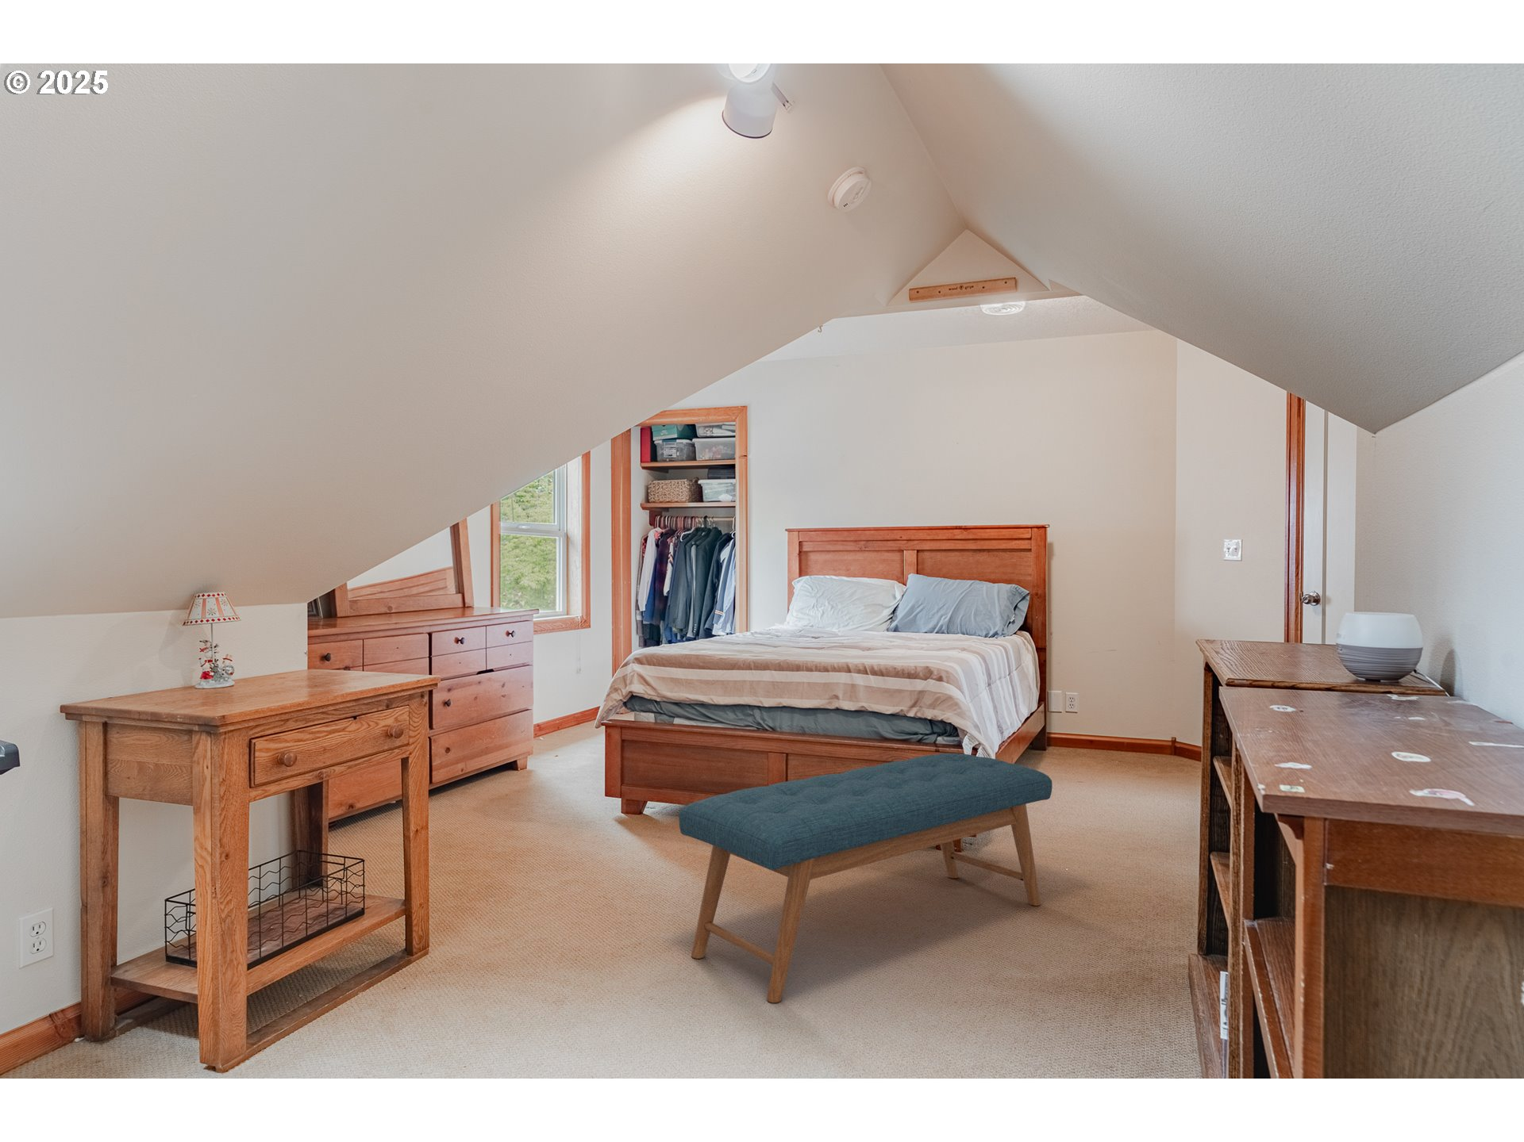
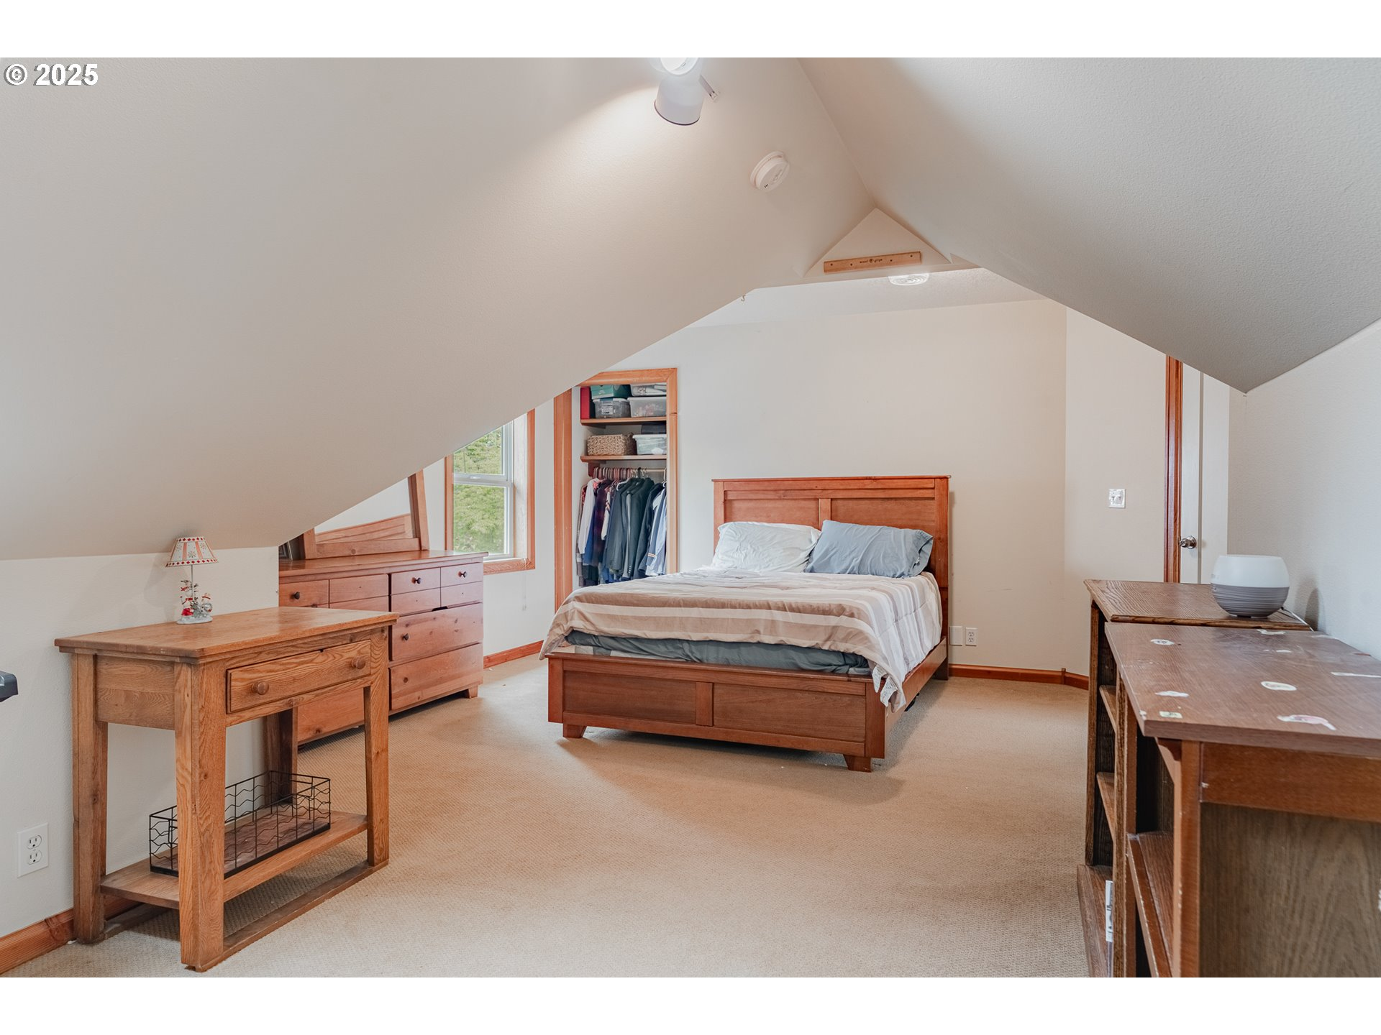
- bench (878, 853)
